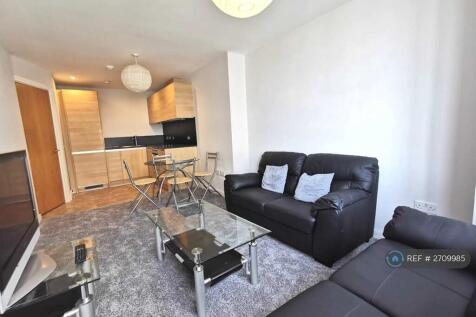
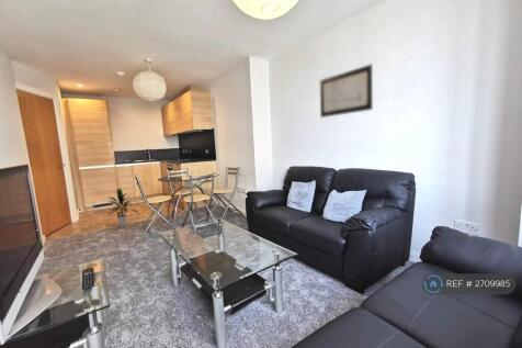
+ indoor plant (121, 206)
+ wall art (343, 93)
